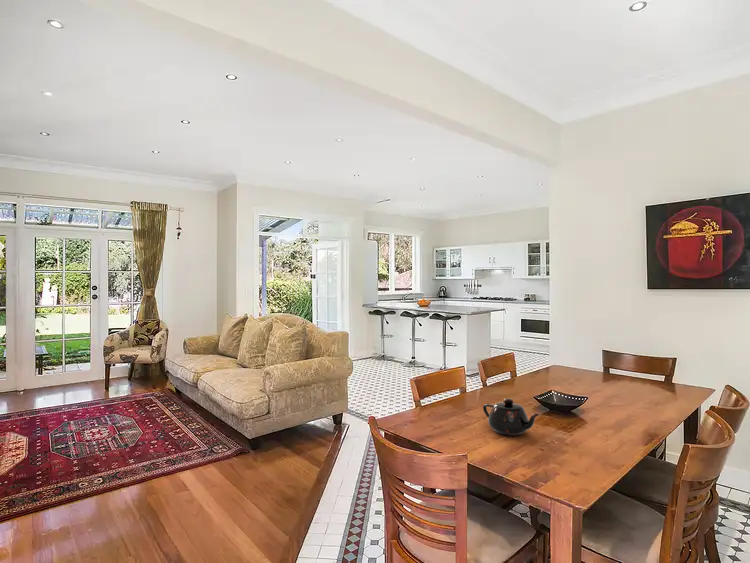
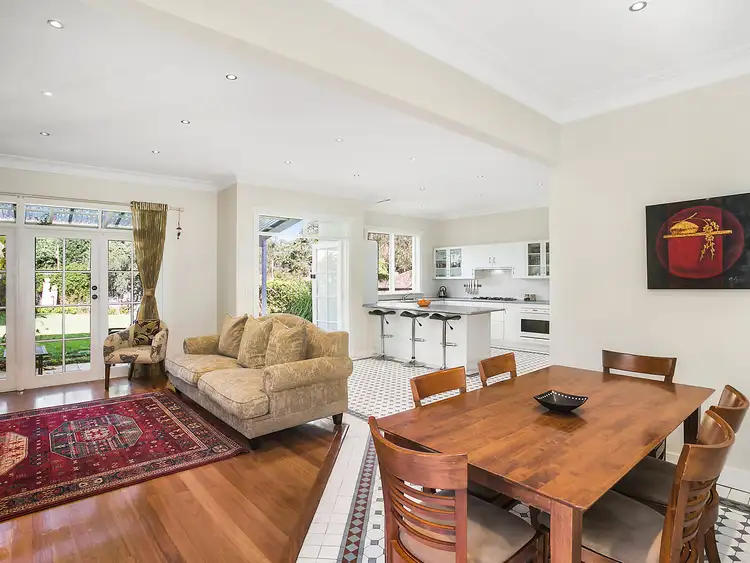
- teapot (510, 415)
